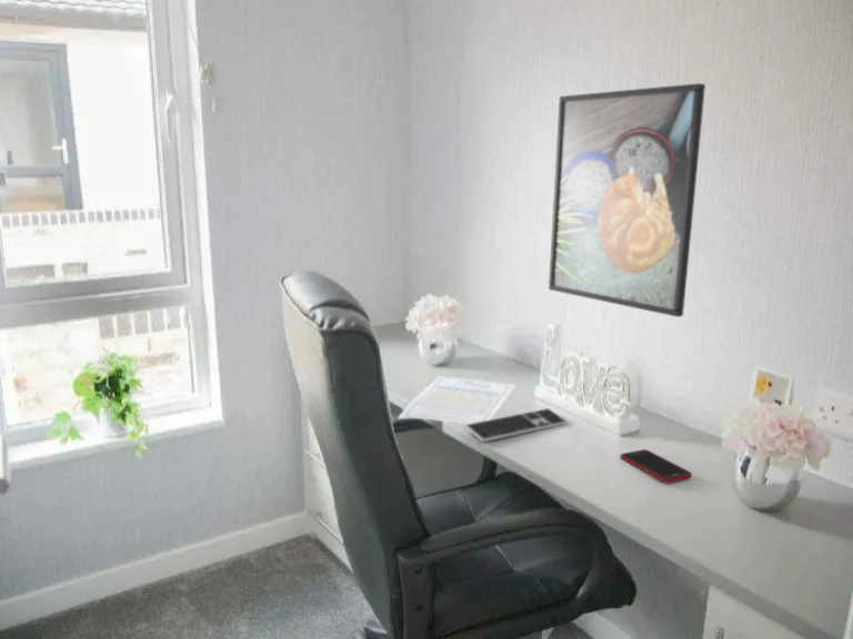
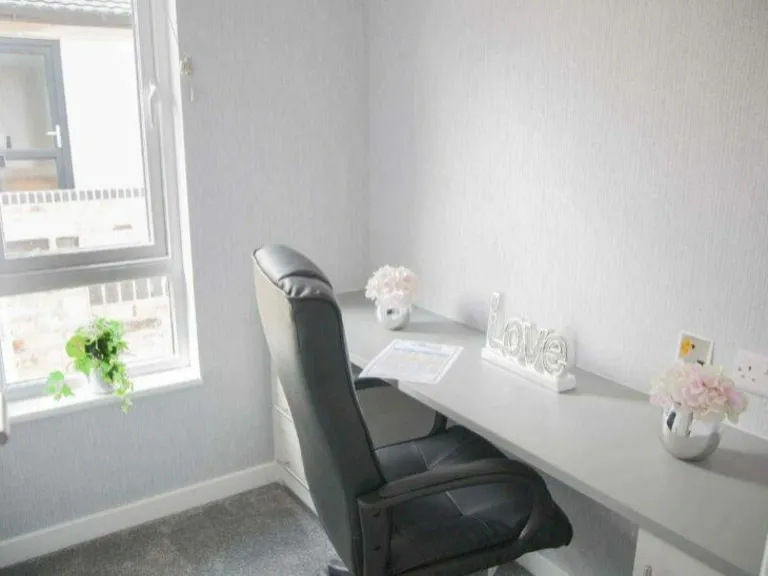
- keyboard (516, 424)
- cell phone (654, 465)
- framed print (616, 199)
